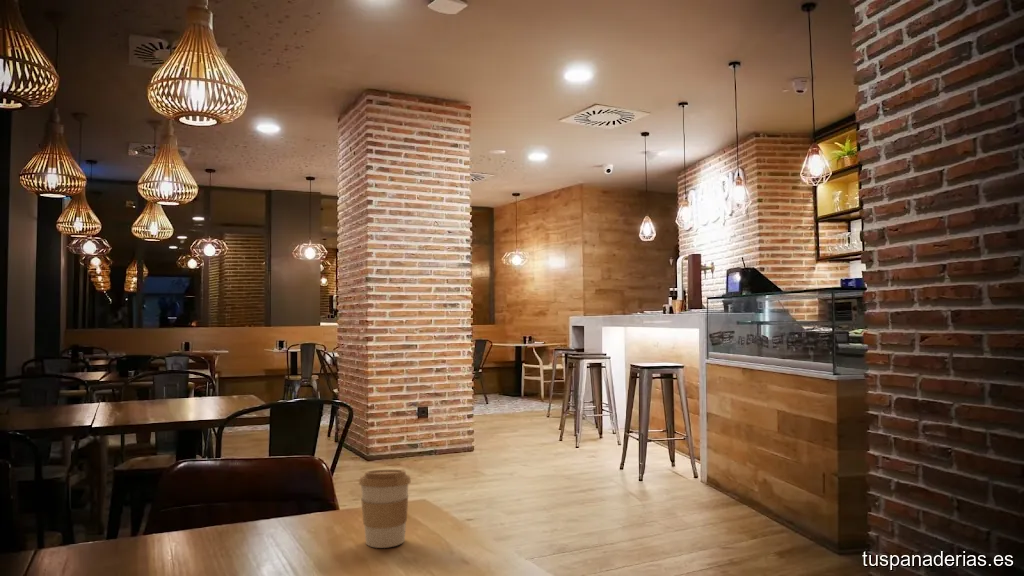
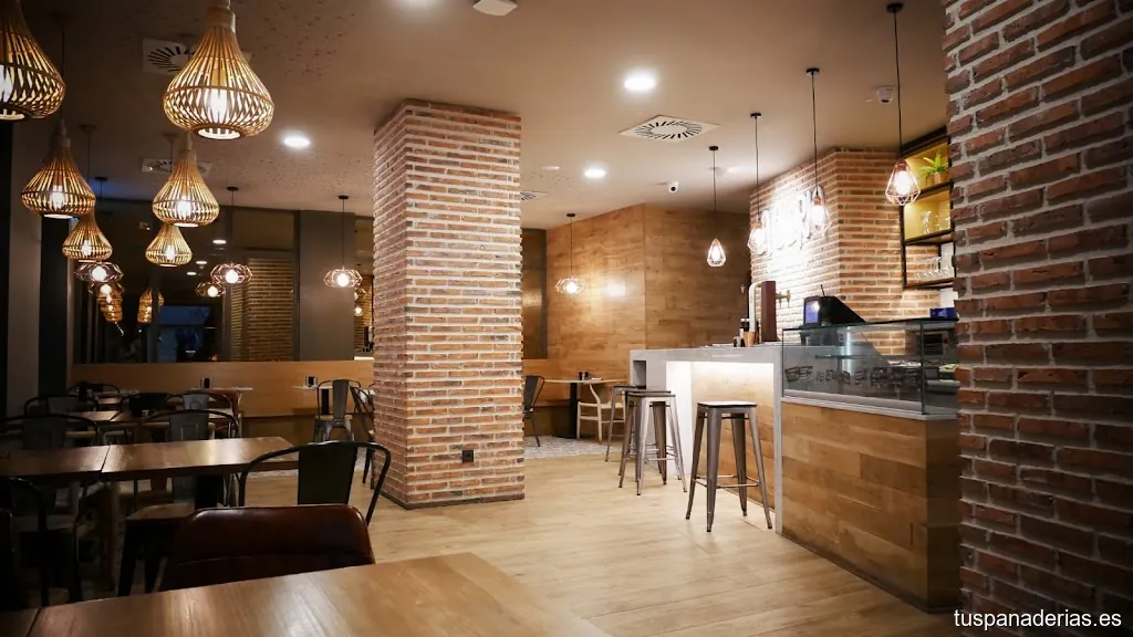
- coffee cup (385, 505)
